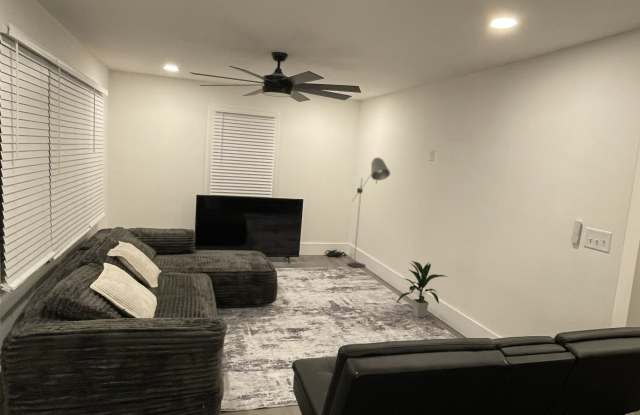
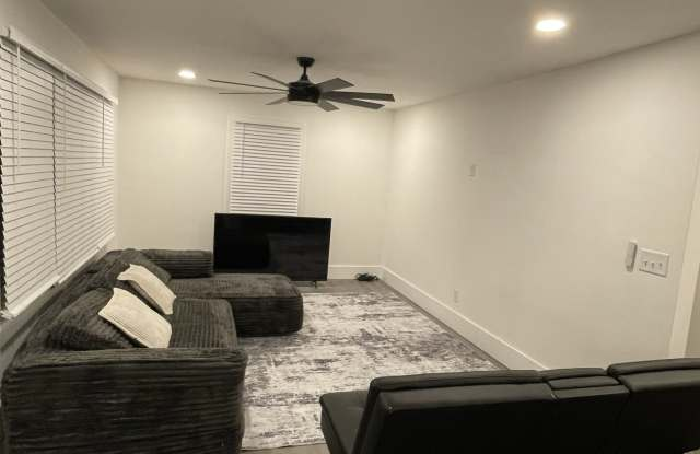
- indoor plant (419, 287)
- floor lamp (359, 211)
